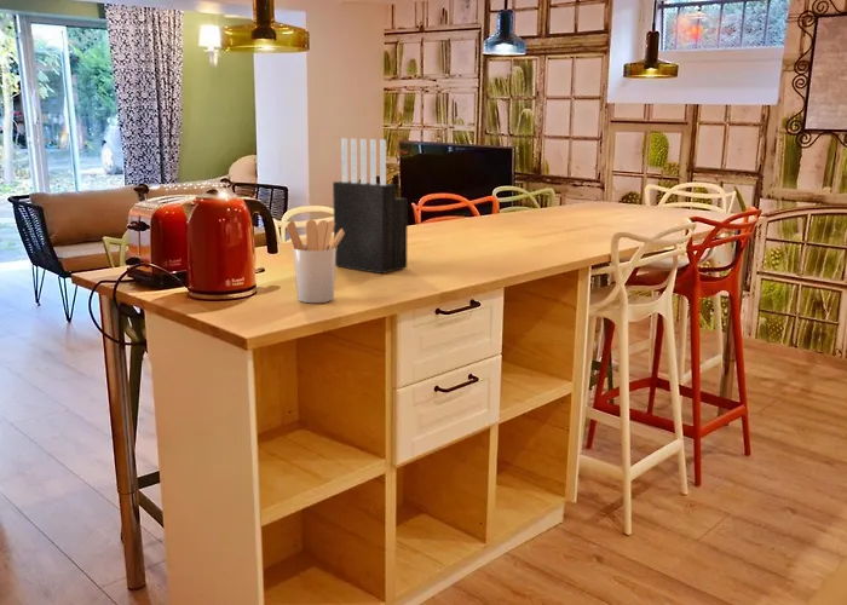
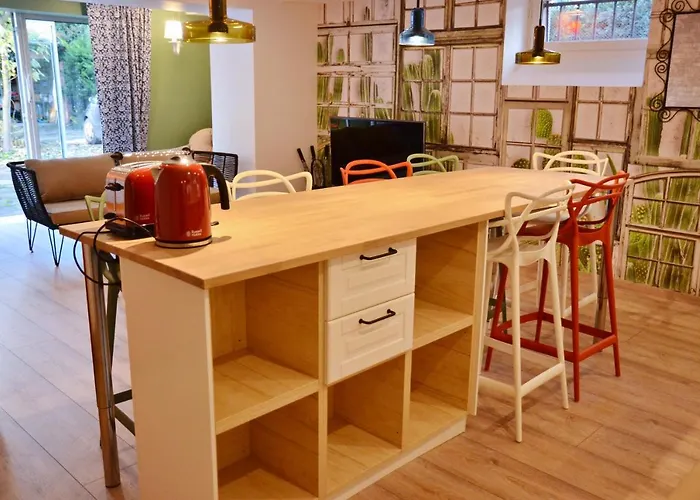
- utensil holder (316, 258)
- knife block (373, 203)
